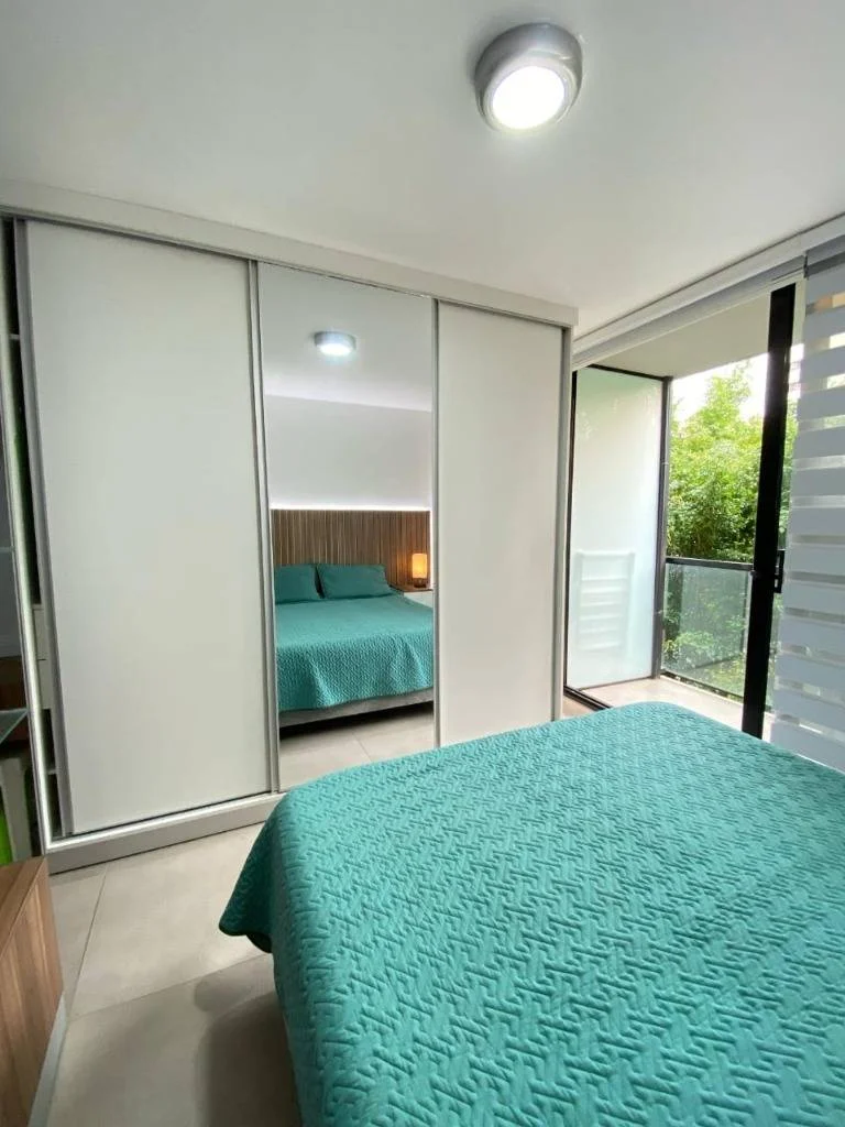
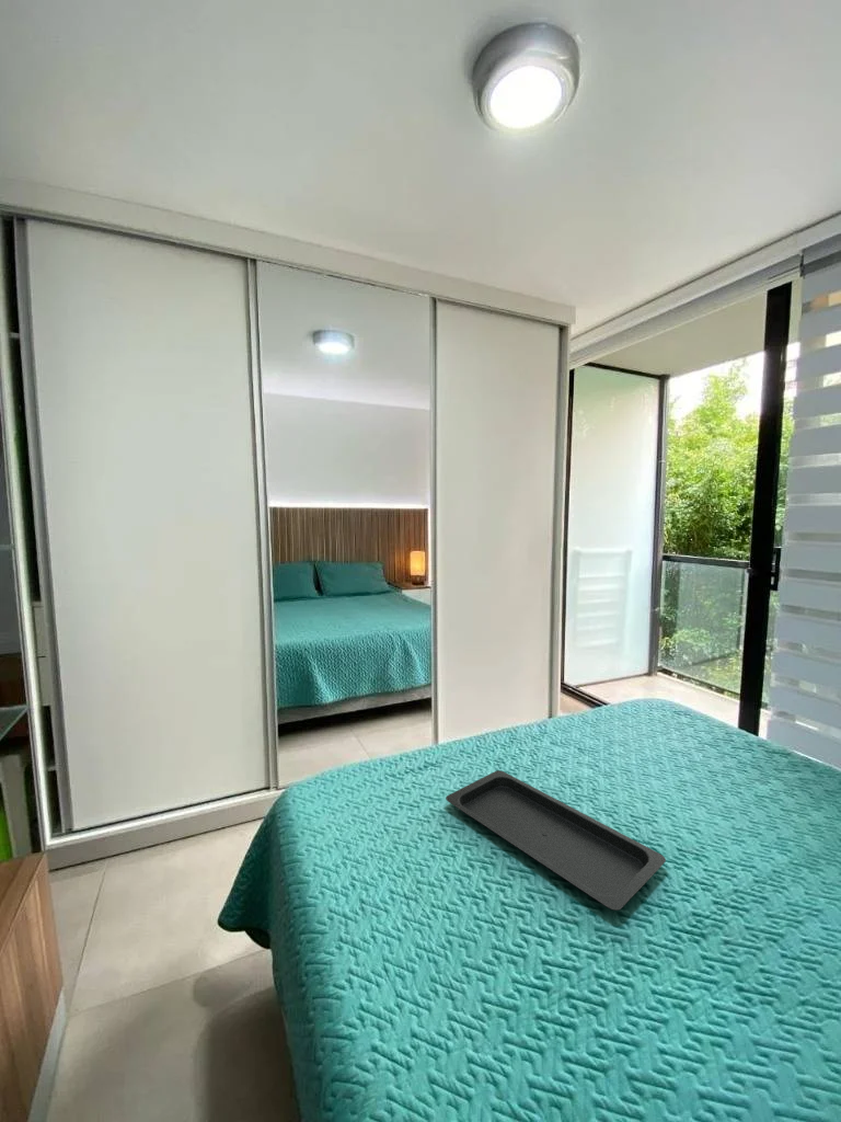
+ serving tray (544, 829)
